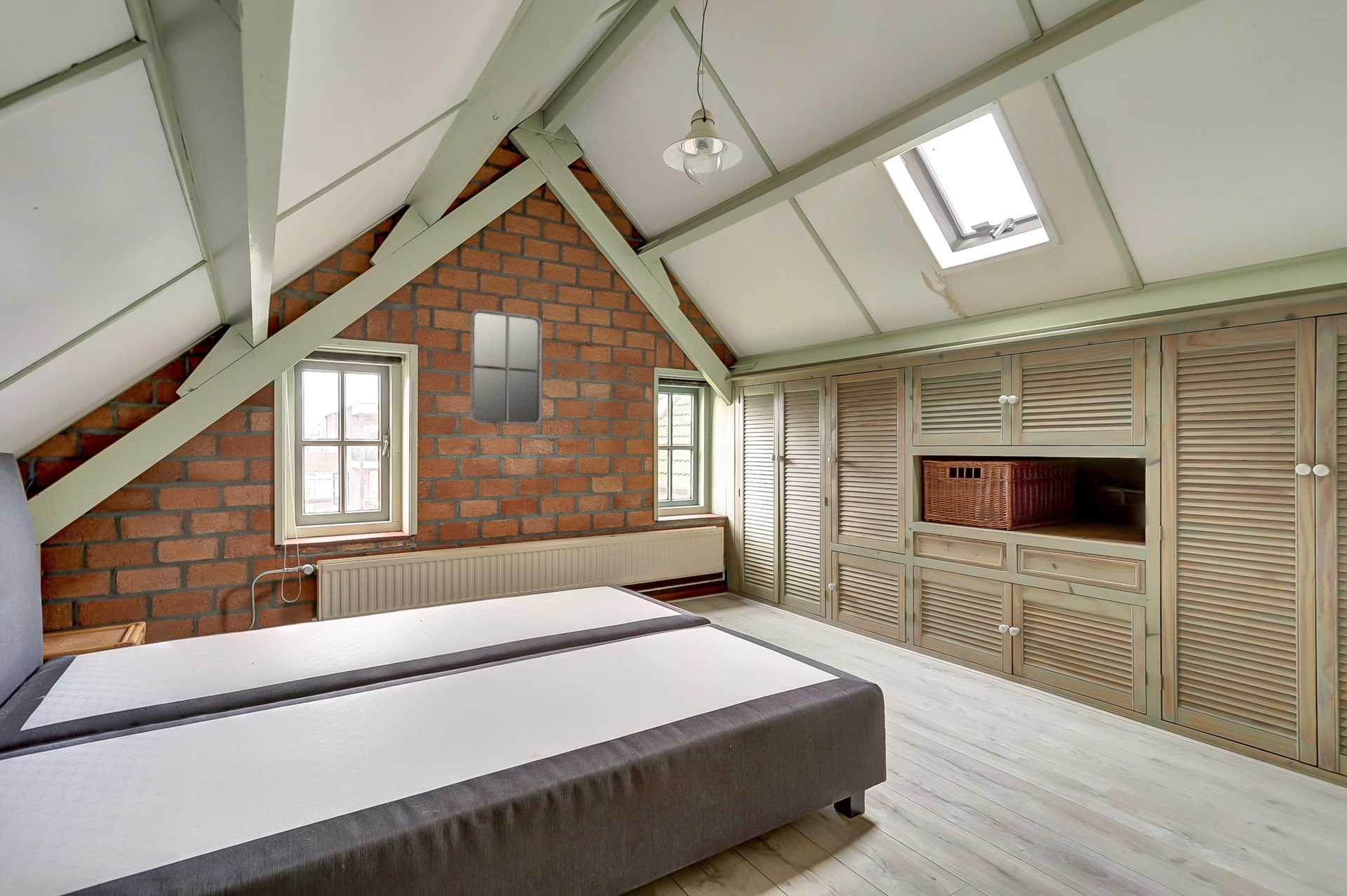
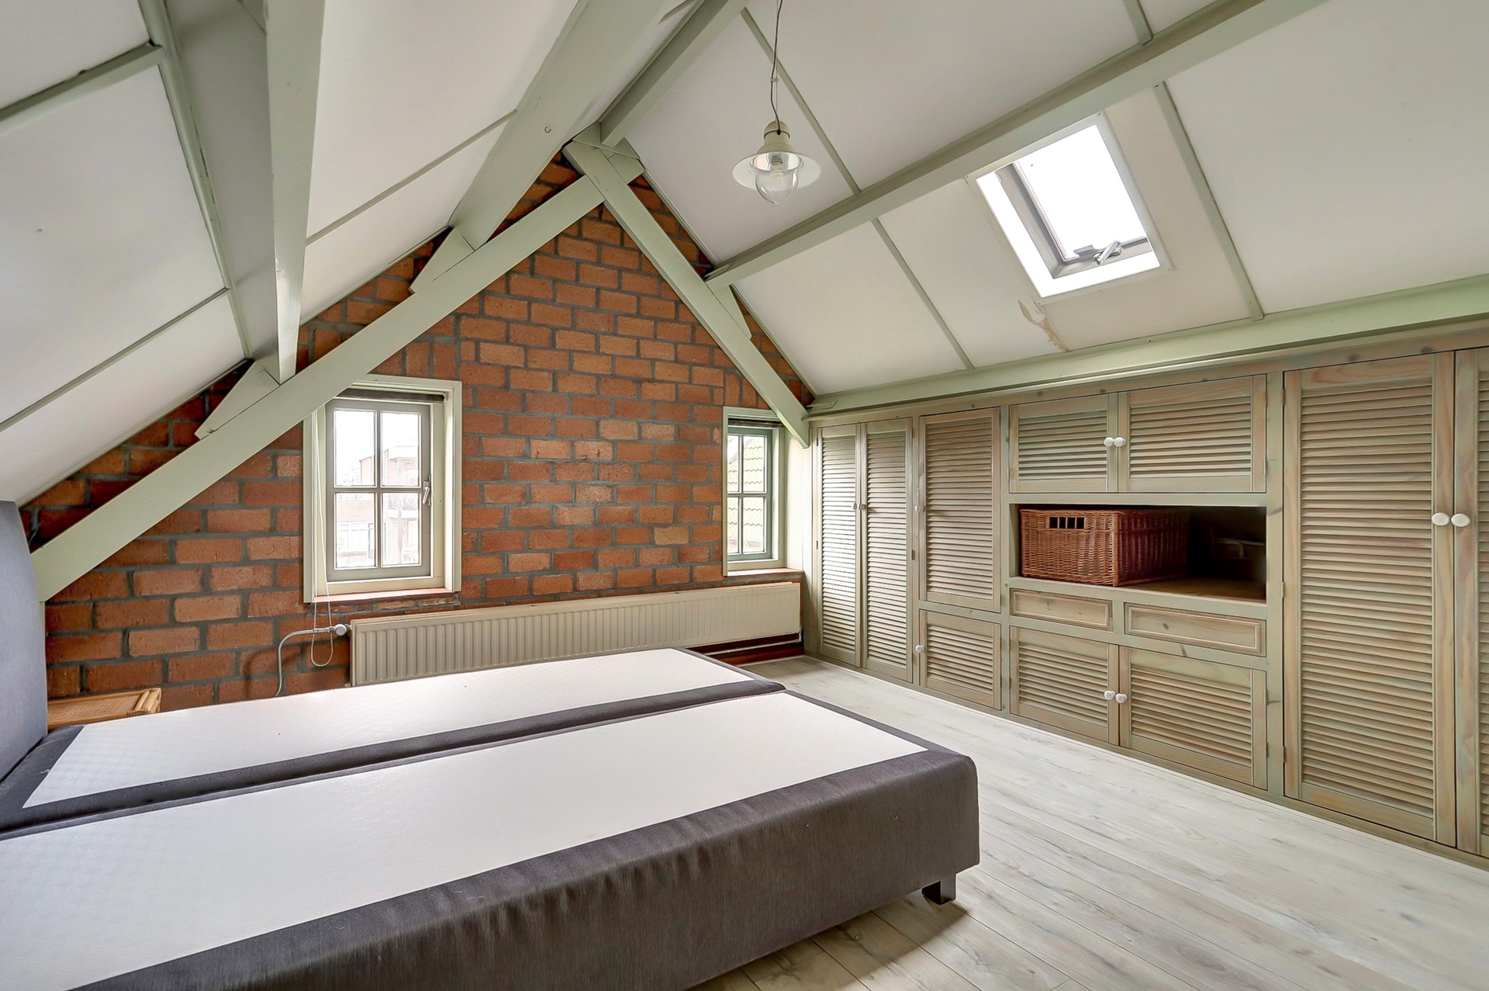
- home mirror (507, 368)
